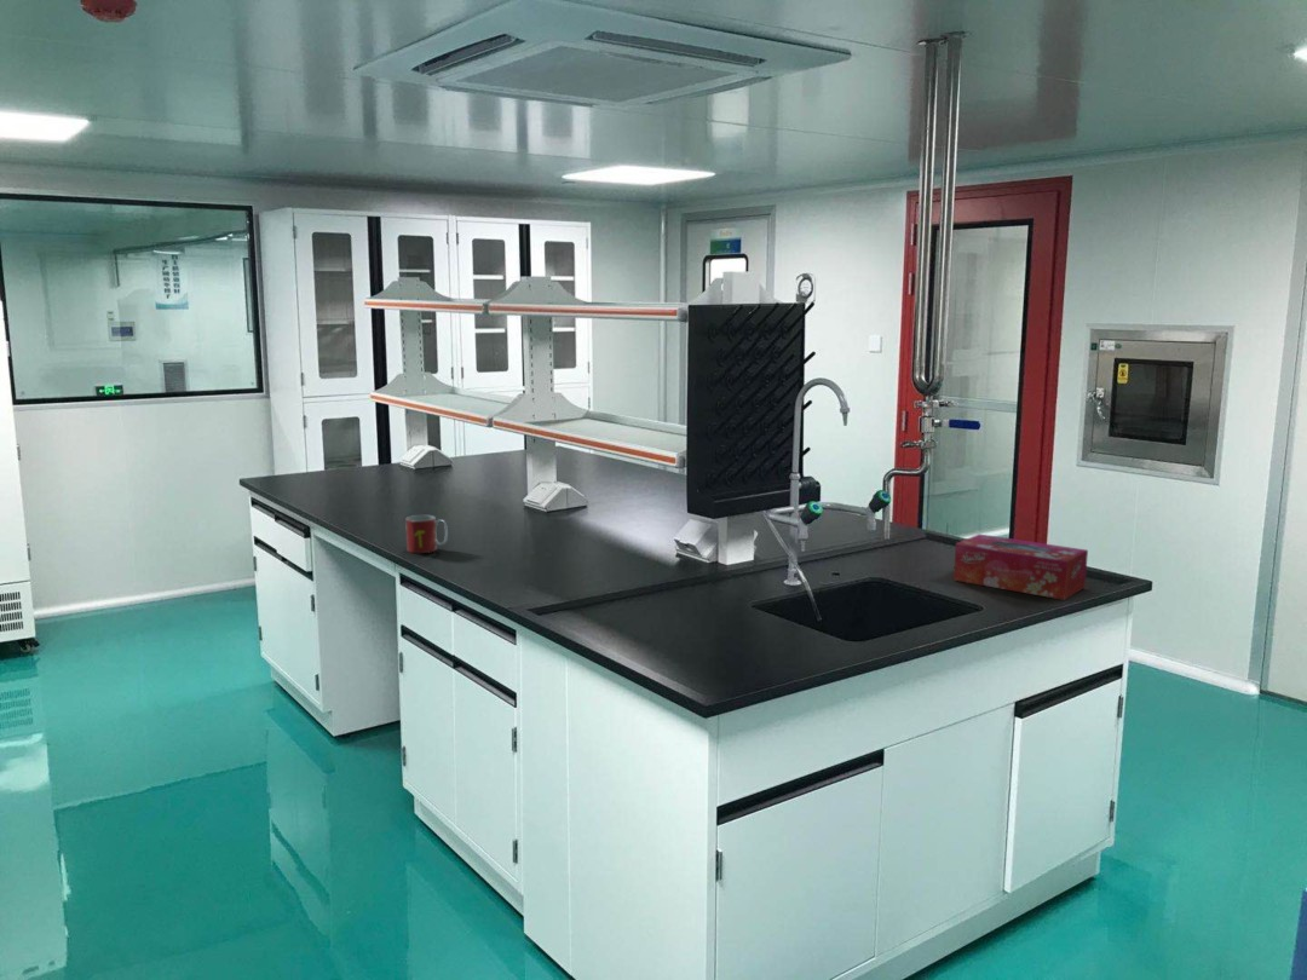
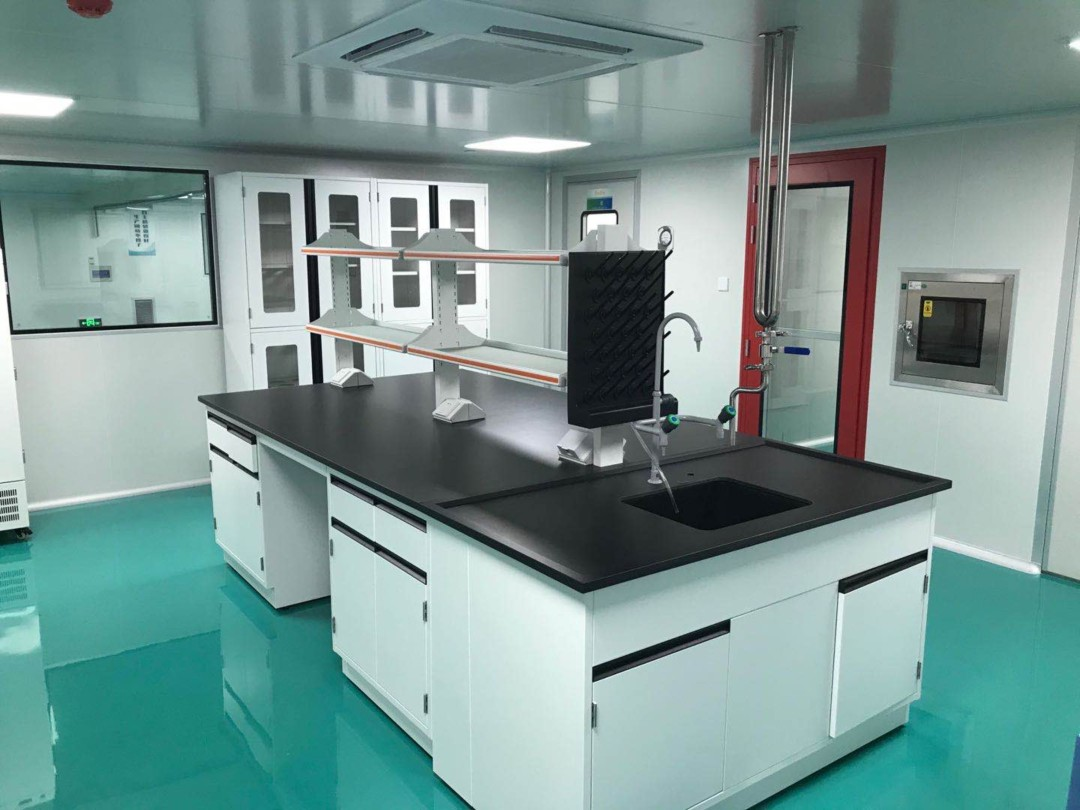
- mug (427, 534)
- tissue box (1019, 565)
